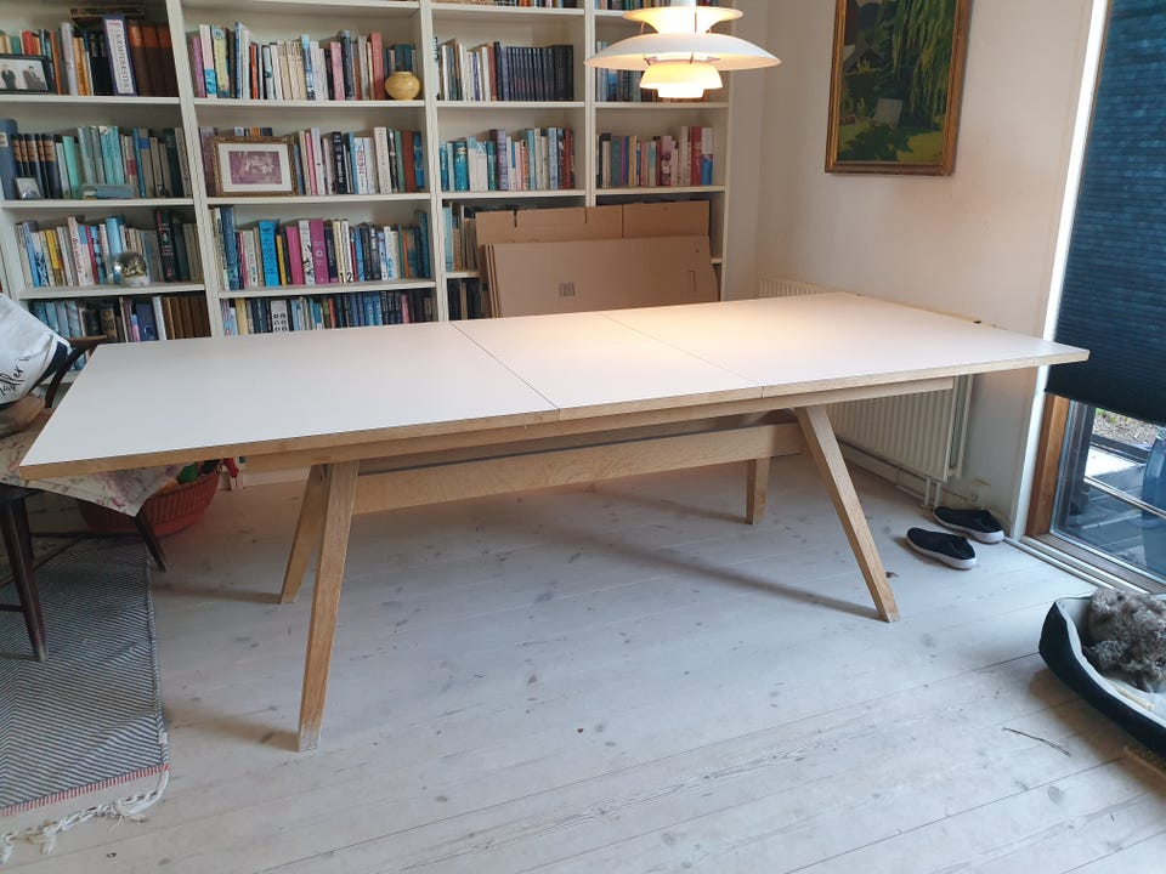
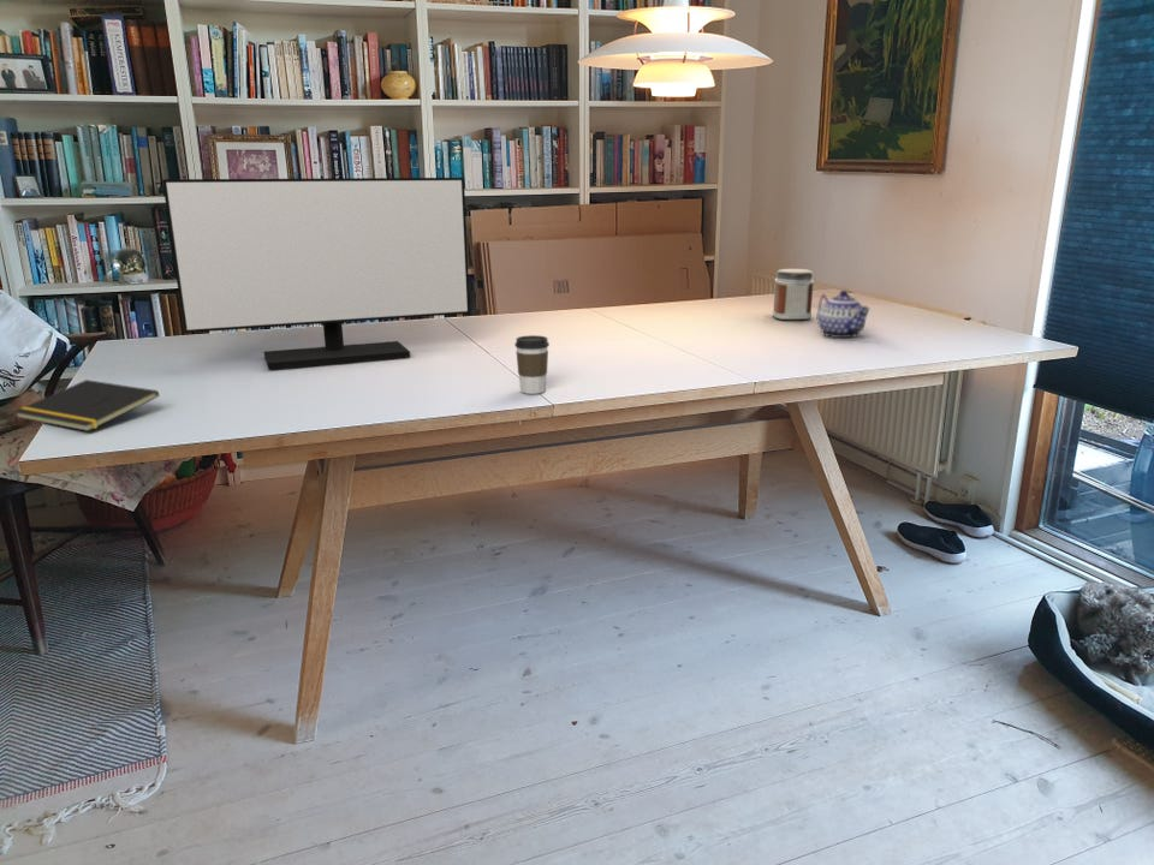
+ coffee cup (531, 364)
+ teapot (841, 312)
+ monitor (328, 270)
+ notepad (87, 404)
+ jar (792, 293)
